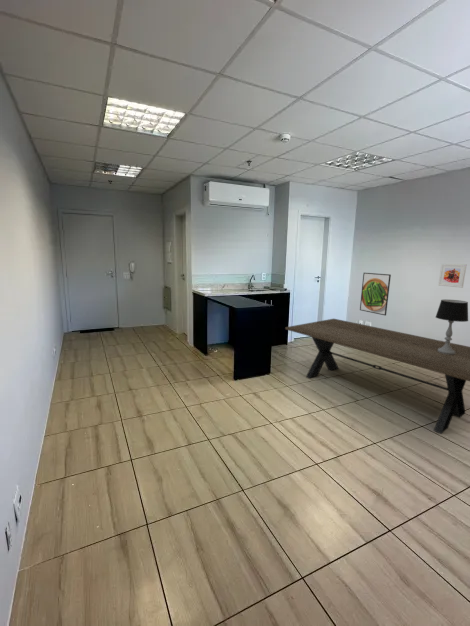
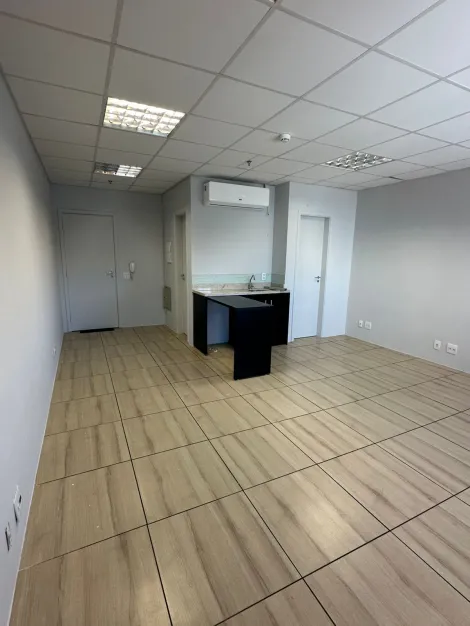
- table lamp (450, 326)
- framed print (451, 275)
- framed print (374, 293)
- dining table (380, 367)
